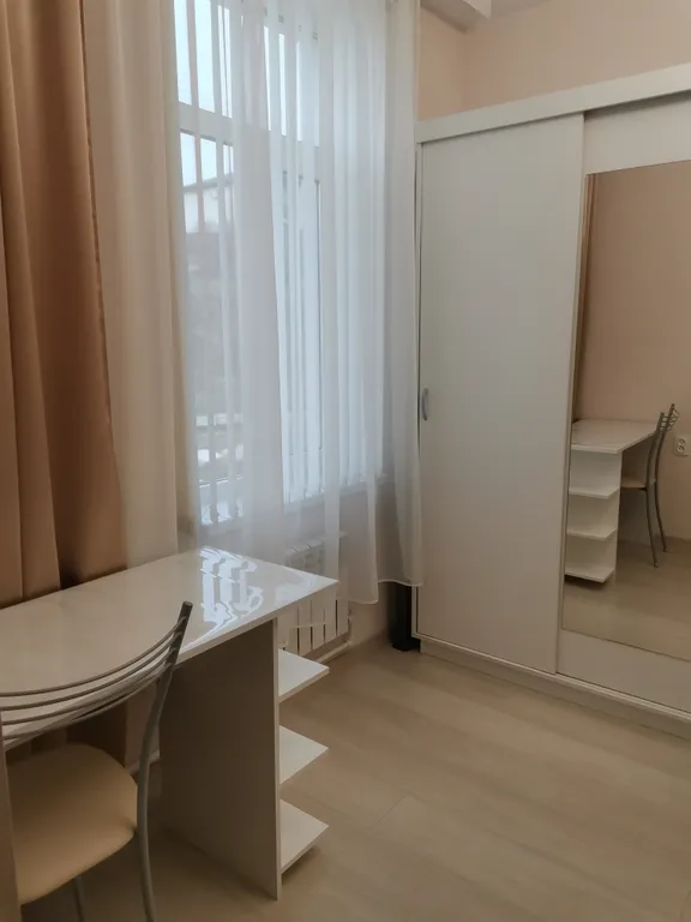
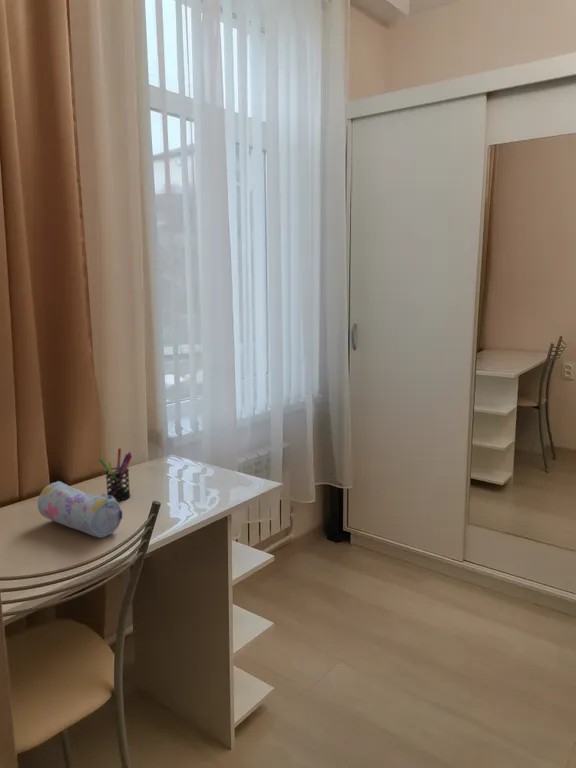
+ pencil case (79, 508)
+ pen holder (115, 473)
